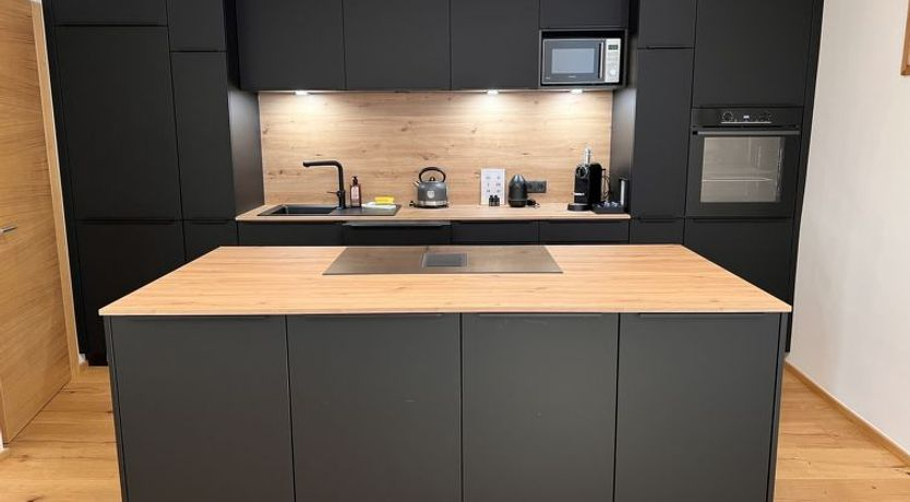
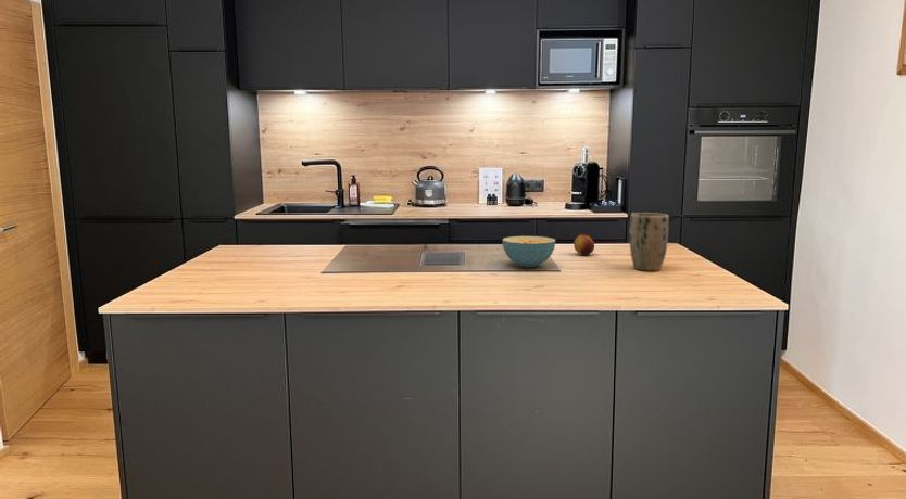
+ fruit (583, 244)
+ plant pot (647, 241)
+ cereal bowl (528, 252)
